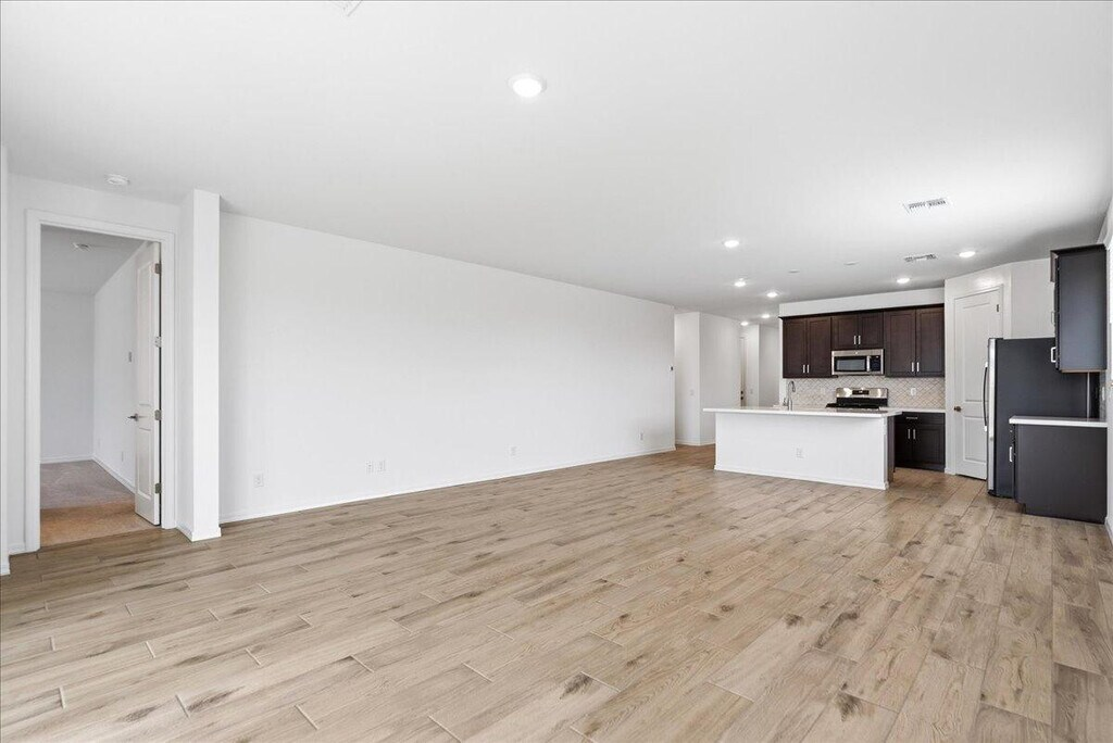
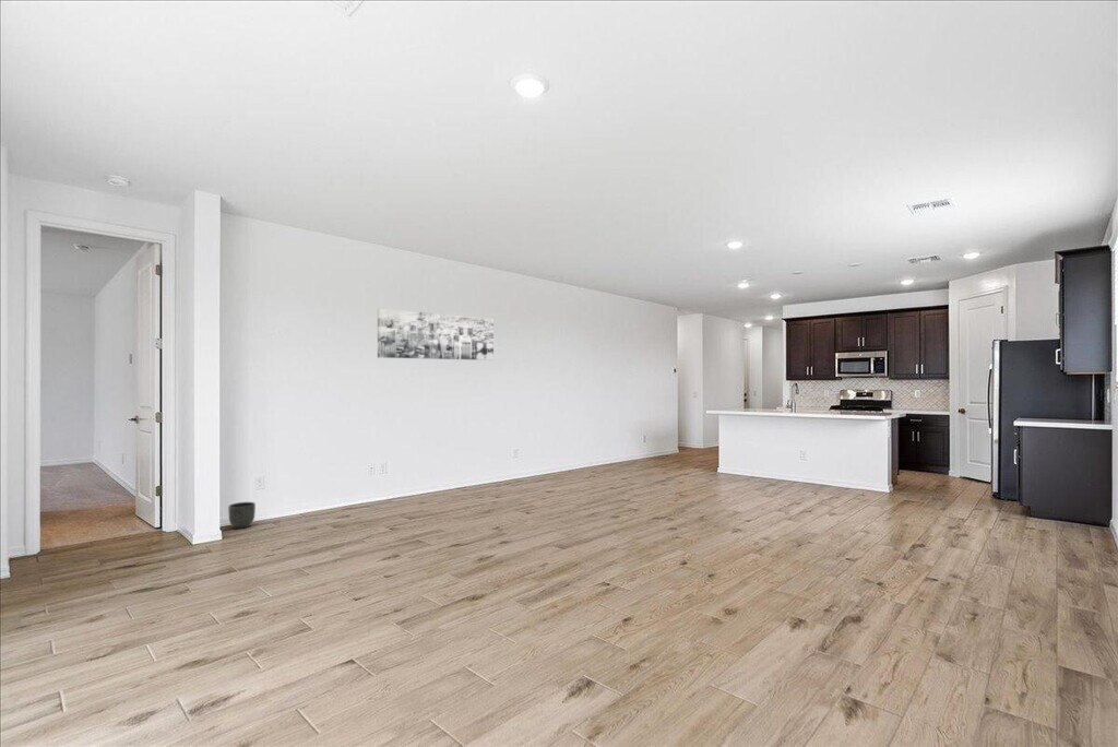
+ wall art (440, 336)
+ planter (241, 515)
